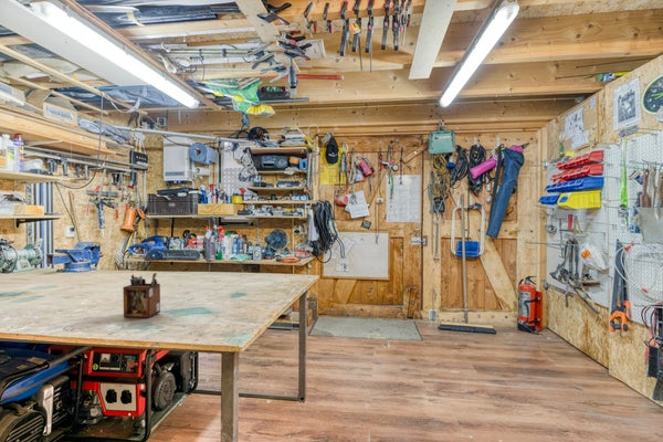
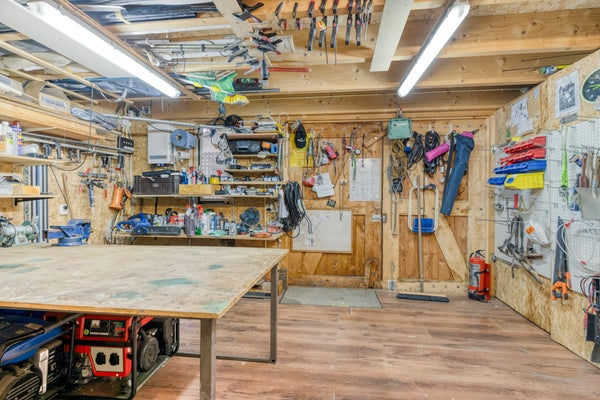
- desk organizer (141, 294)
